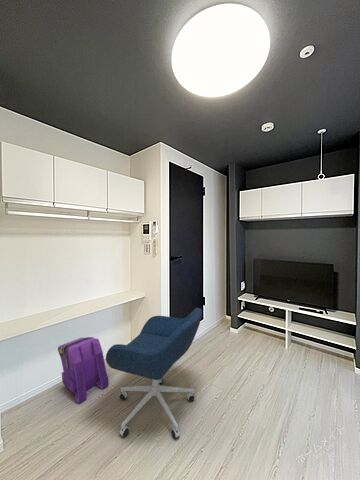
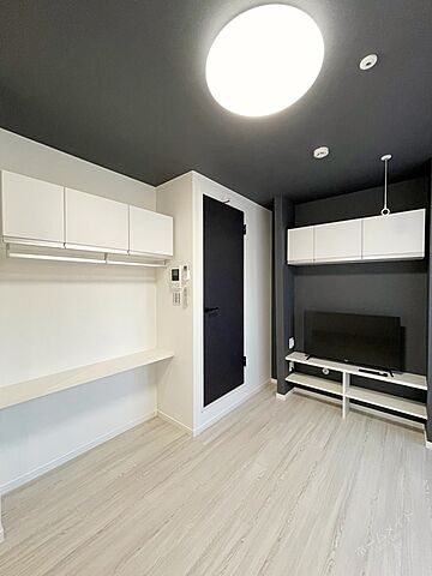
- backpack (83, 362)
- office chair (157, 359)
